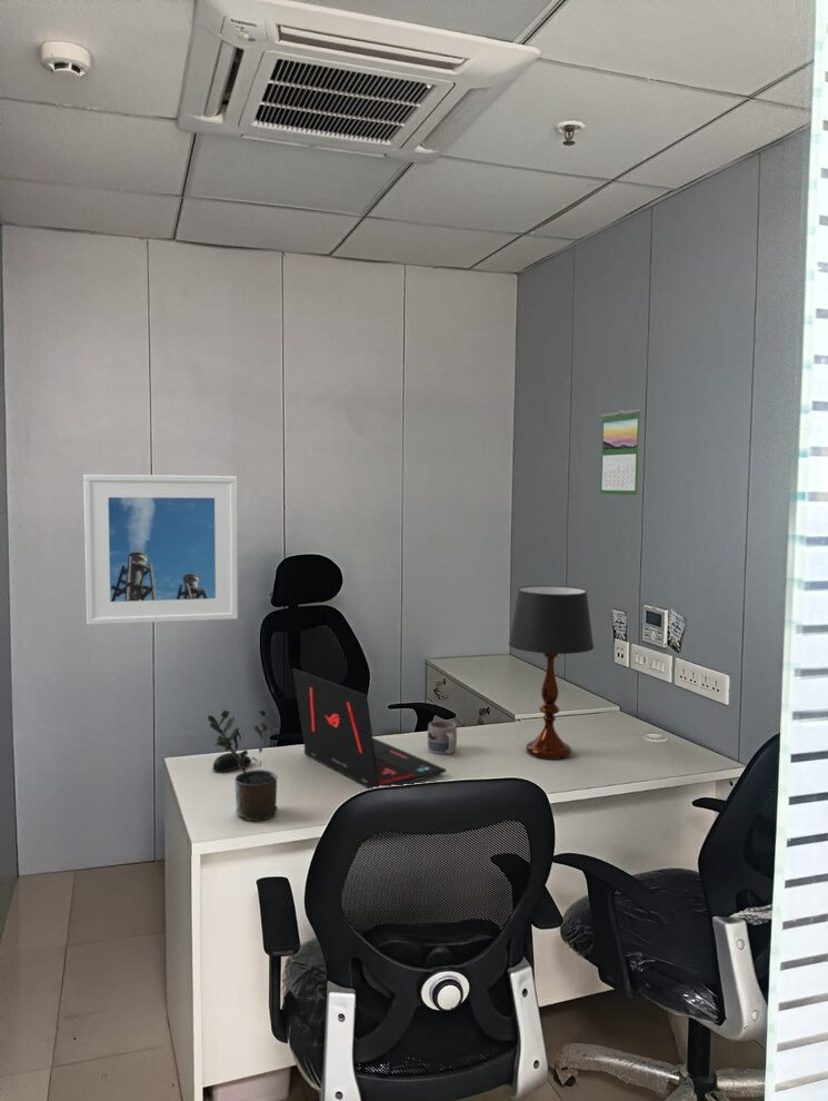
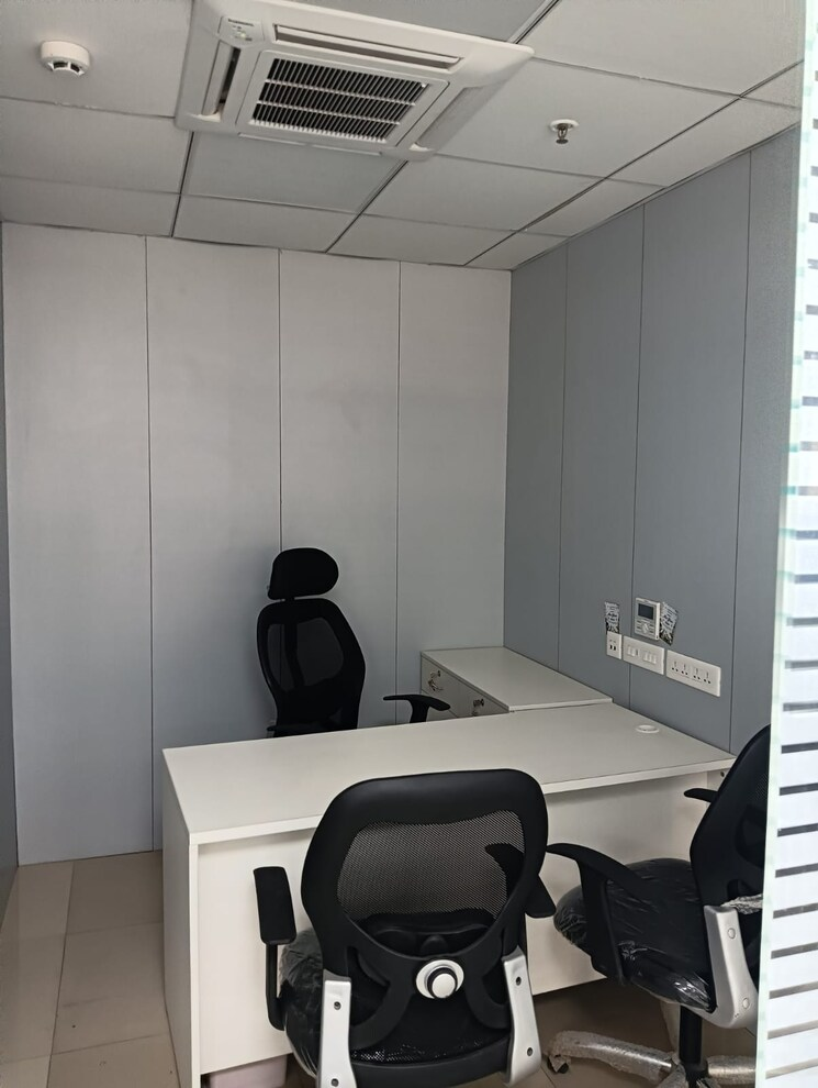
- calendar (619, 452)
- laptop (367, 720)
- mug (443, 738)
- potted plant (243, 763)
- table lamp (550, 671)
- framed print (162, 548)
- computer mouse (231, 760)
